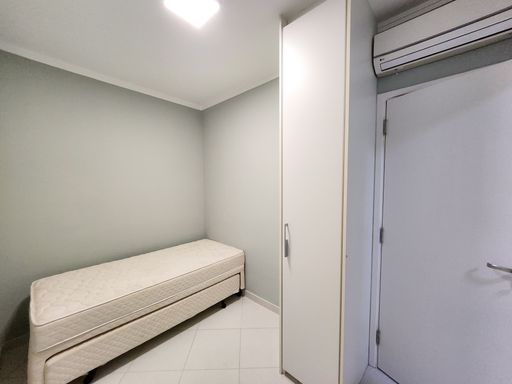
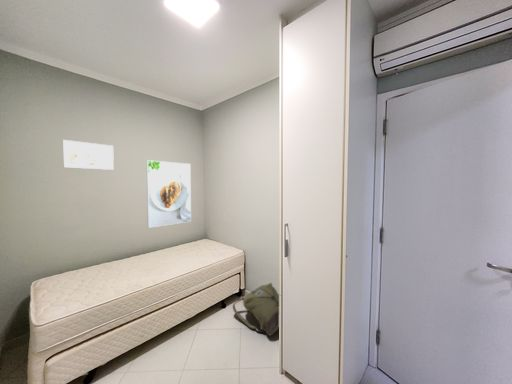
+ wall art (90, 155)
+ backpack (261, 303)
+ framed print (170, 193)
